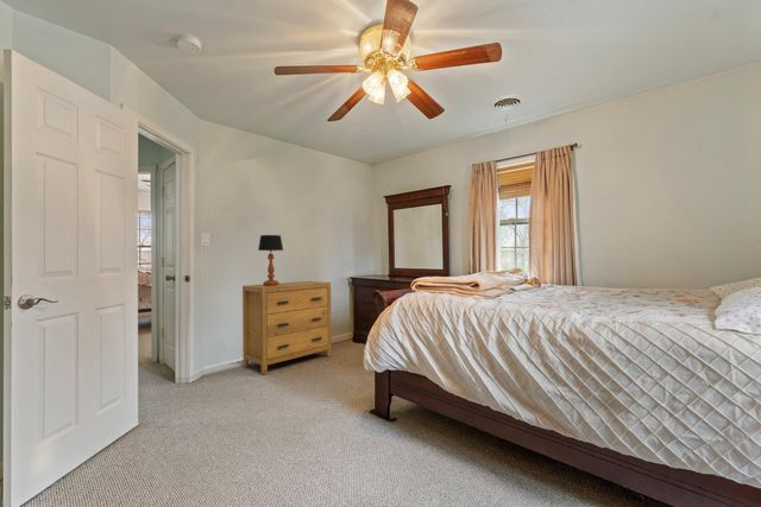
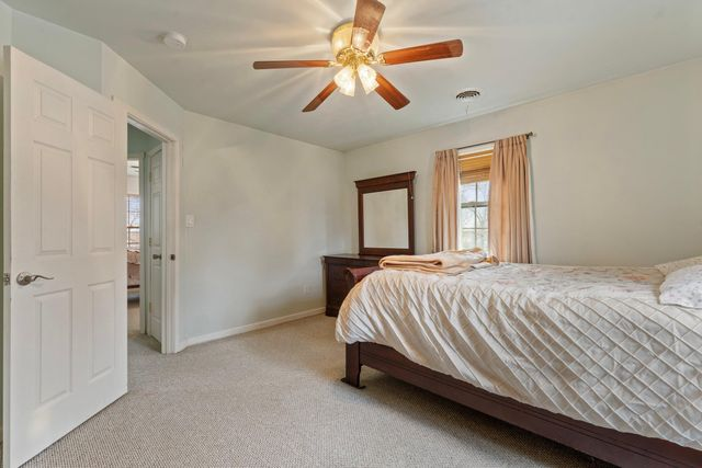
- dresser (289, 322)
- table lamp (270, 260)
